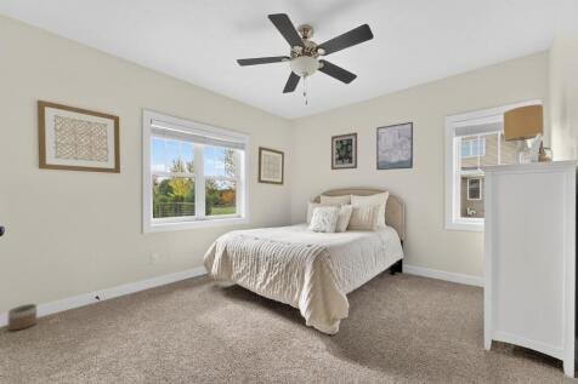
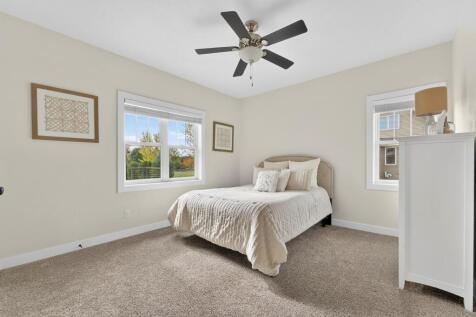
- wall art (344, 151)
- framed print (393, 147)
- planter (22, 316)
